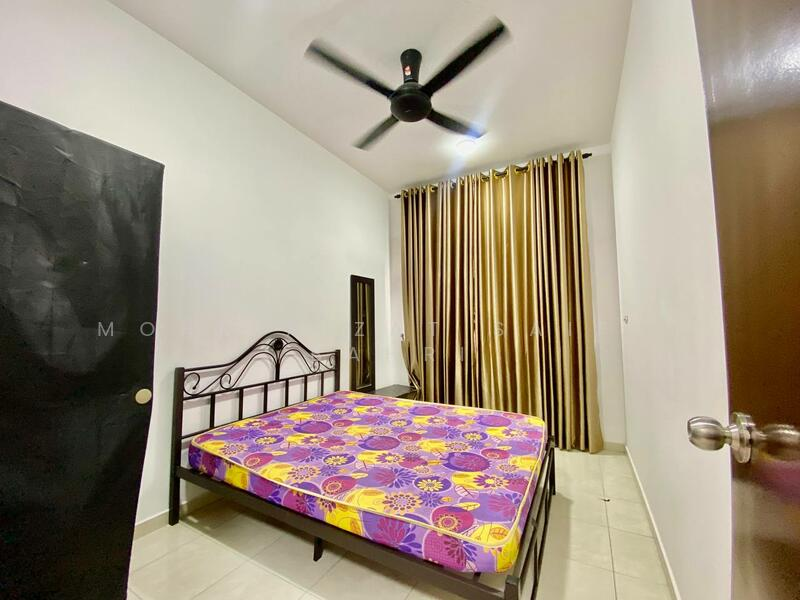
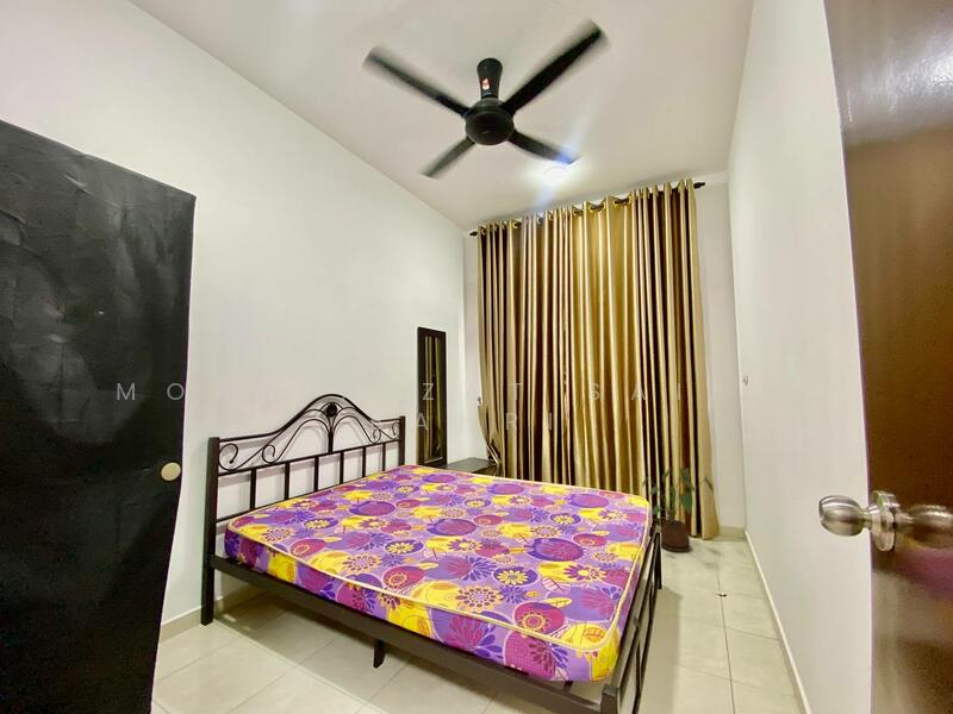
+ house plant (677, 509)
